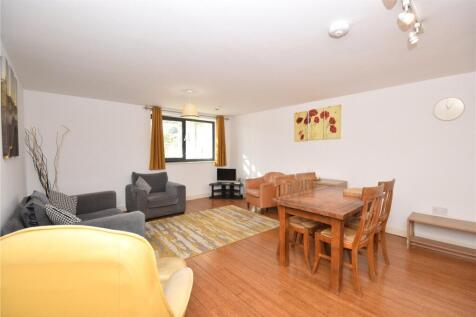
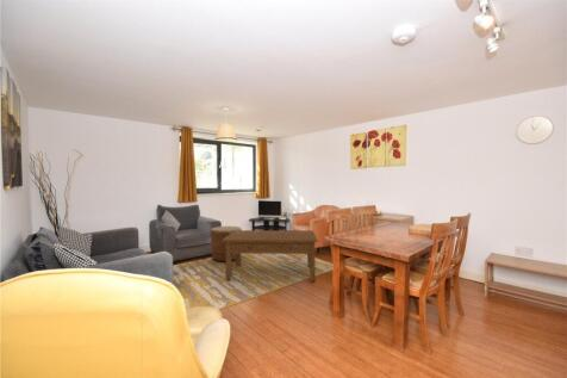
+ coffee table (272, 253)
+ basket (224, 242)
